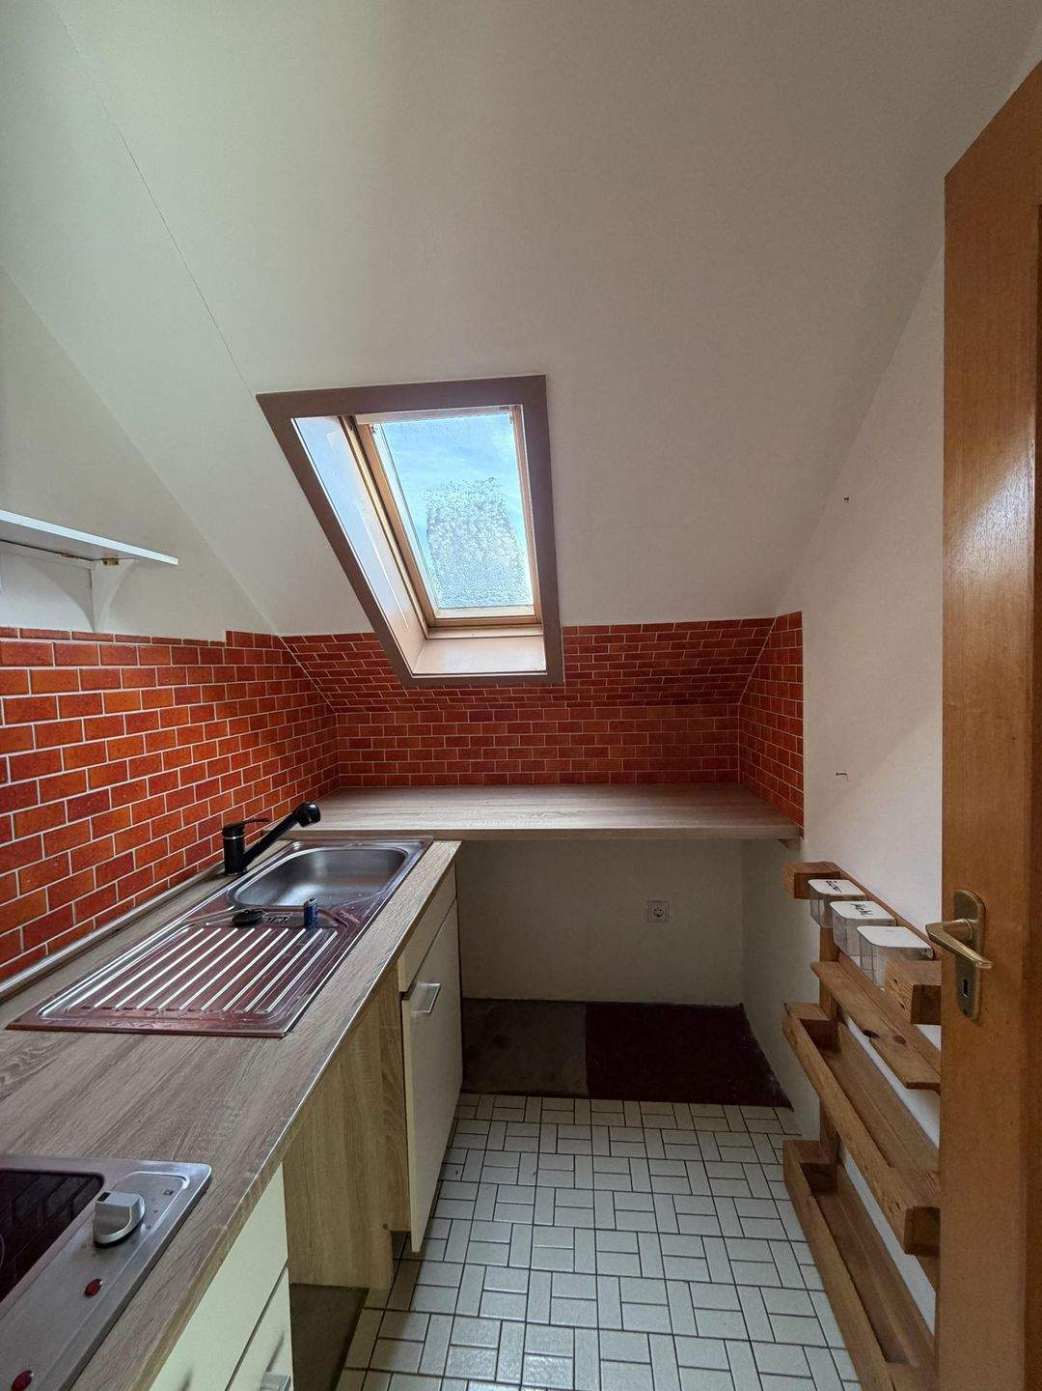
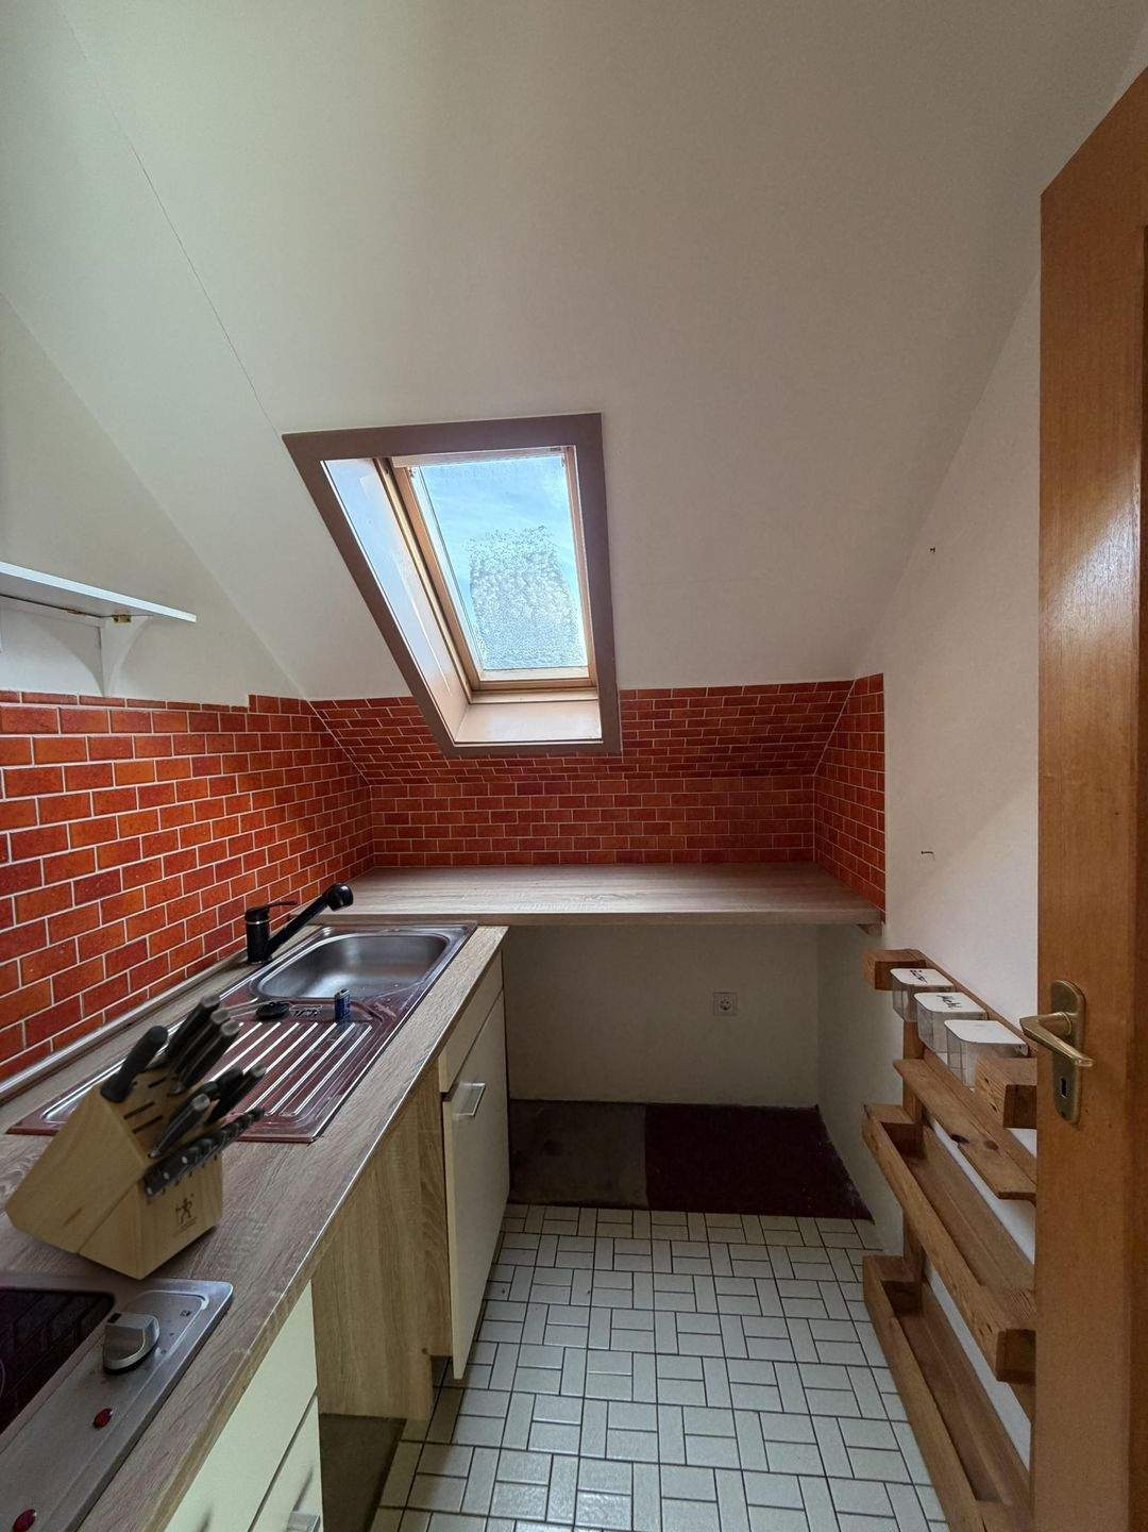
+ knife block (134, 1112)
